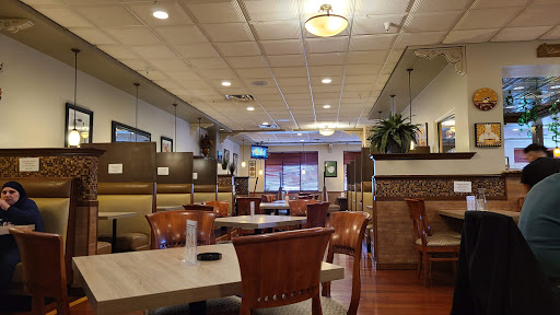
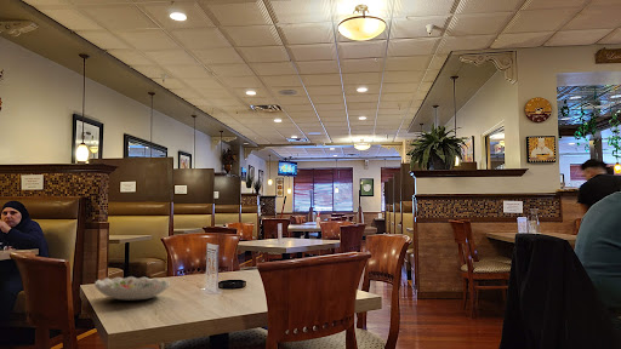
+ decorative bowl (132, 287)
